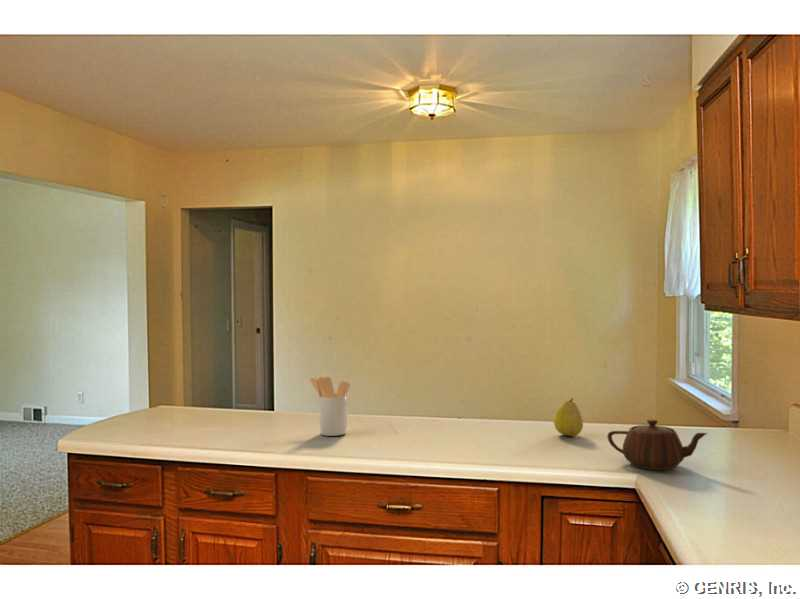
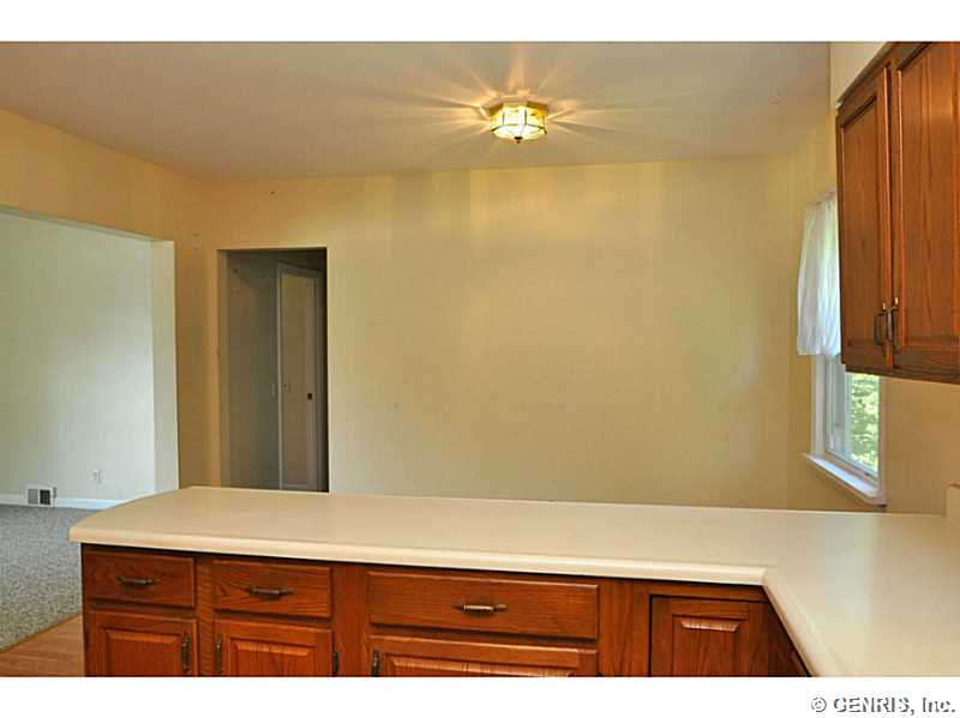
- fruit (568, 416)
- utensil holder (329, 404)
- teapot (656, 443)
